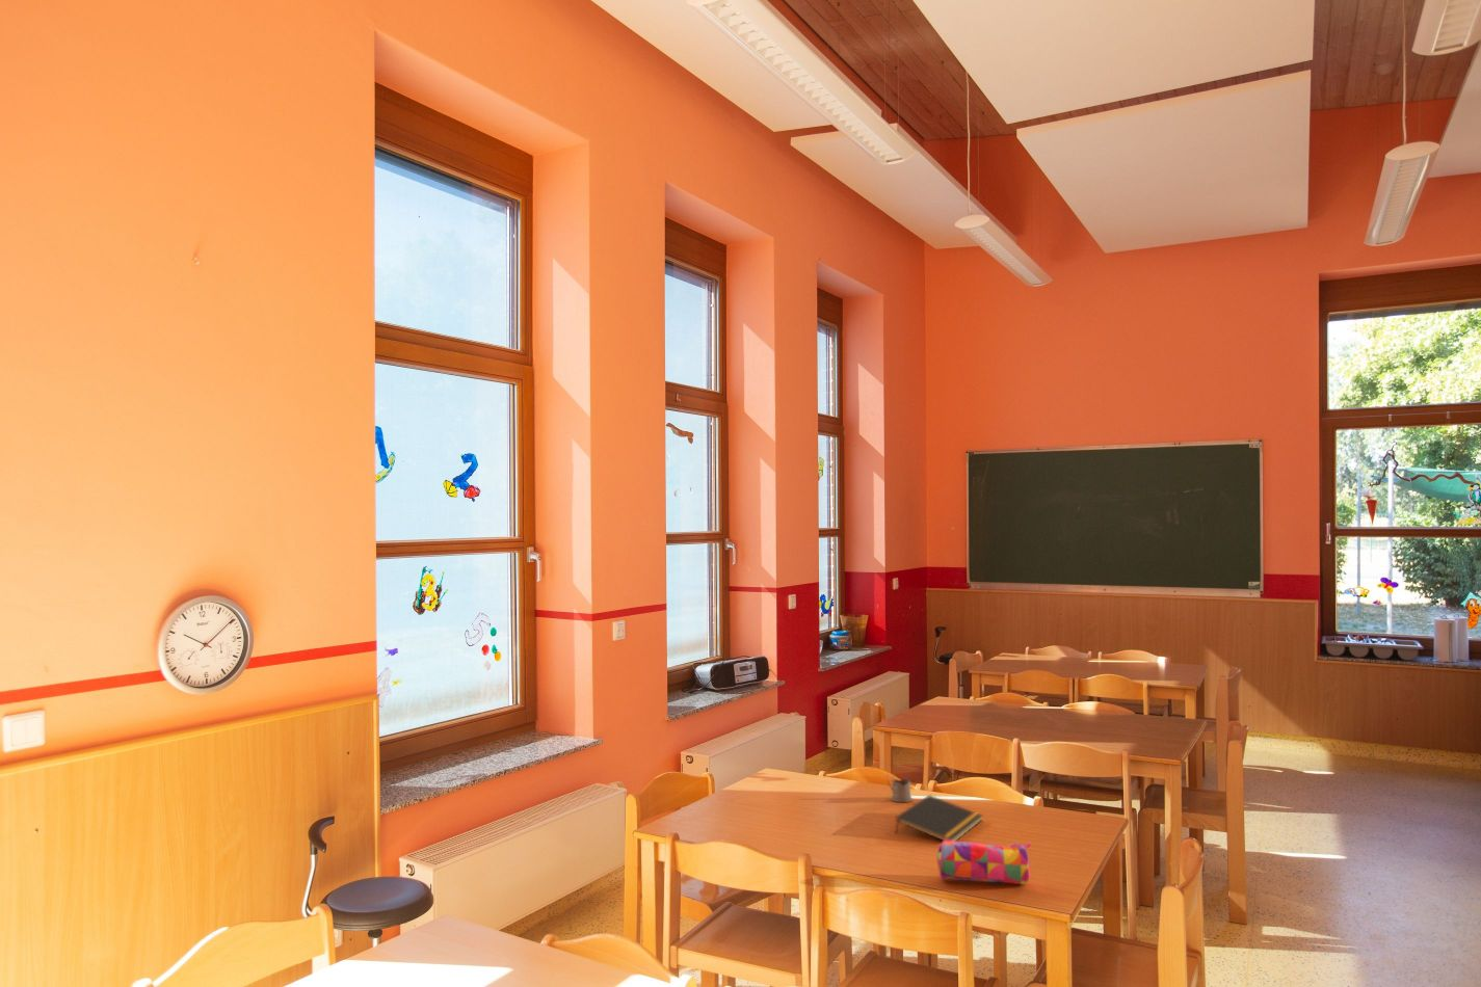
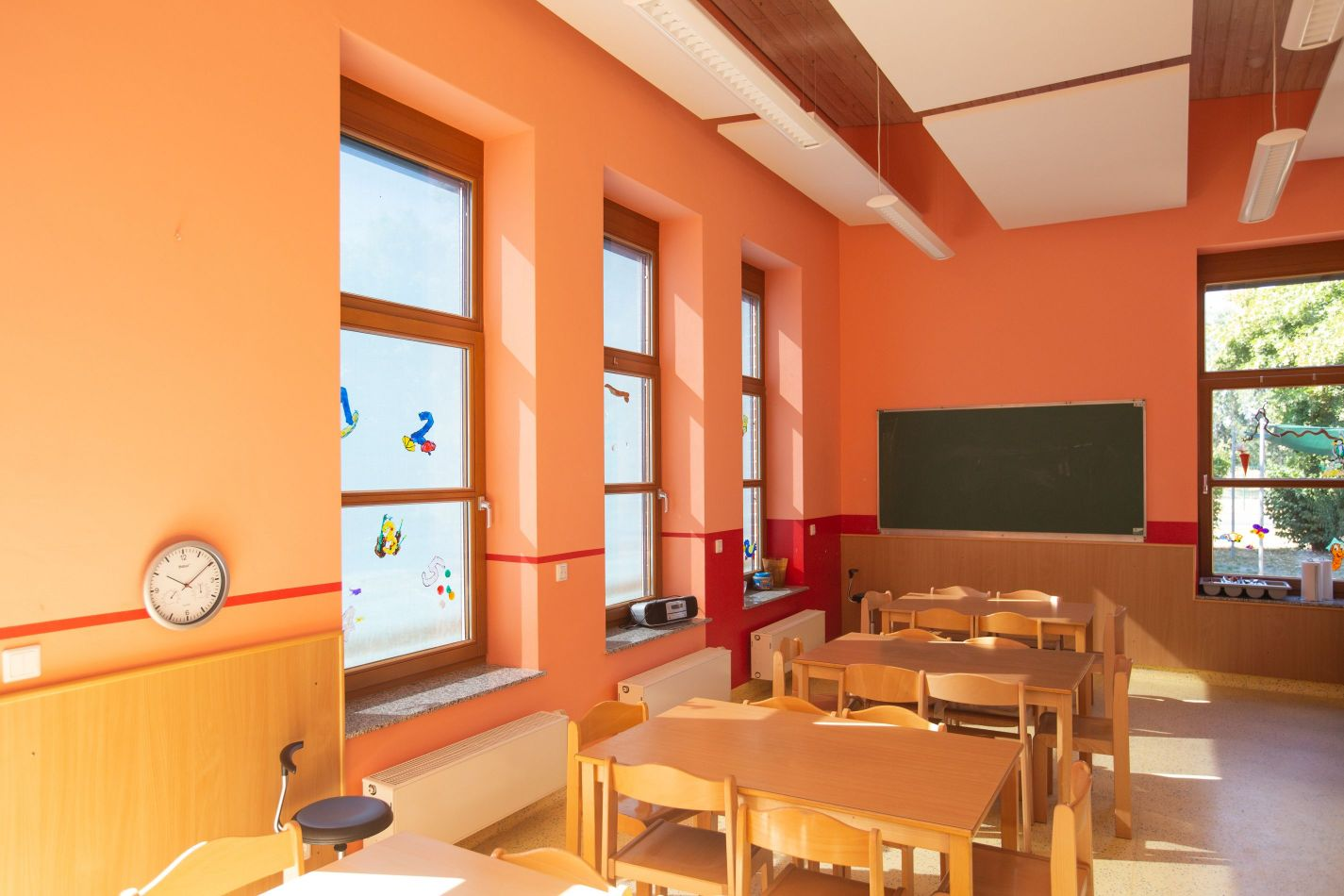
- notepad (940, 817)
- tea glass holder (899, 783)
- pencil case (983, 860)
